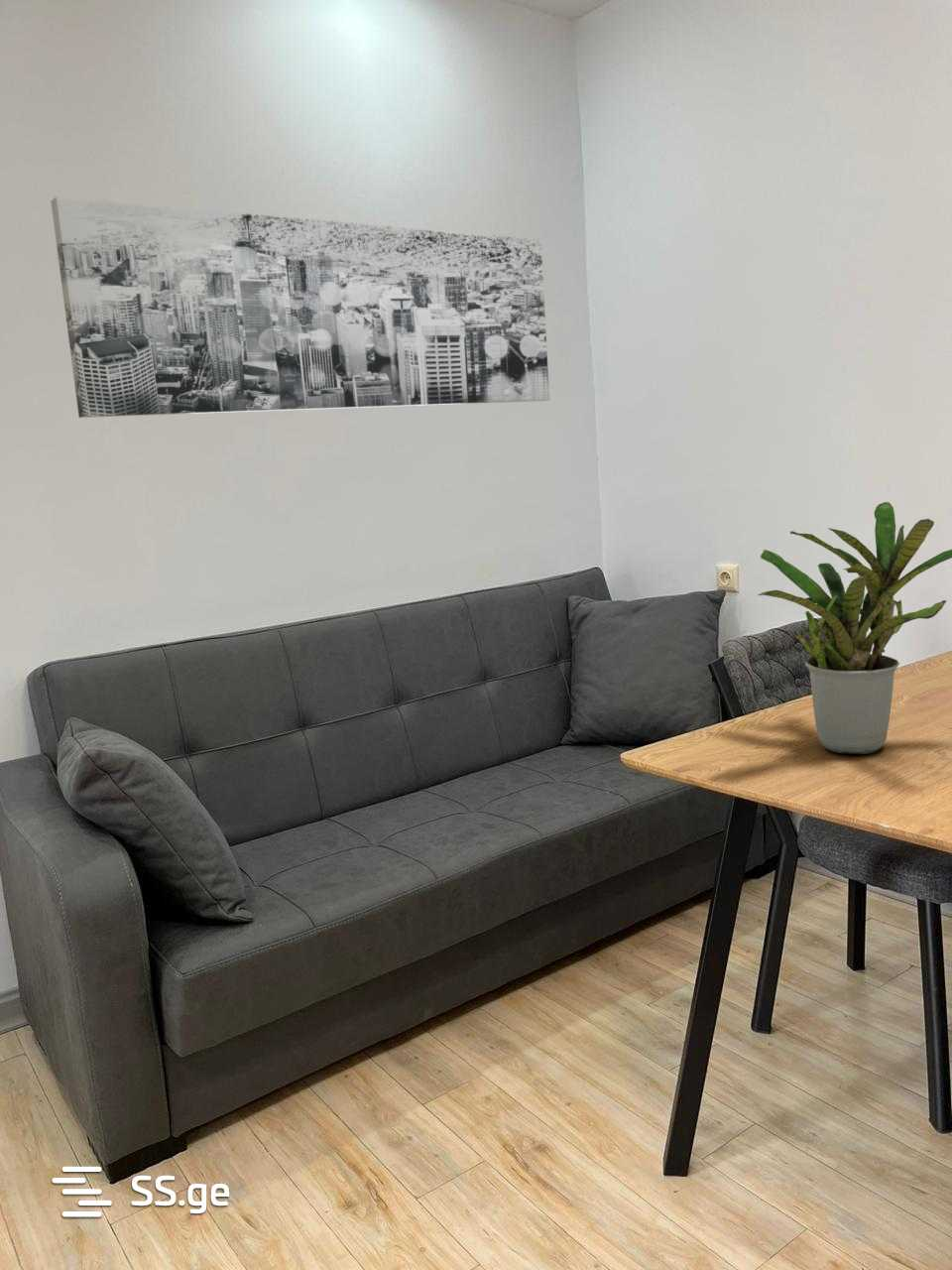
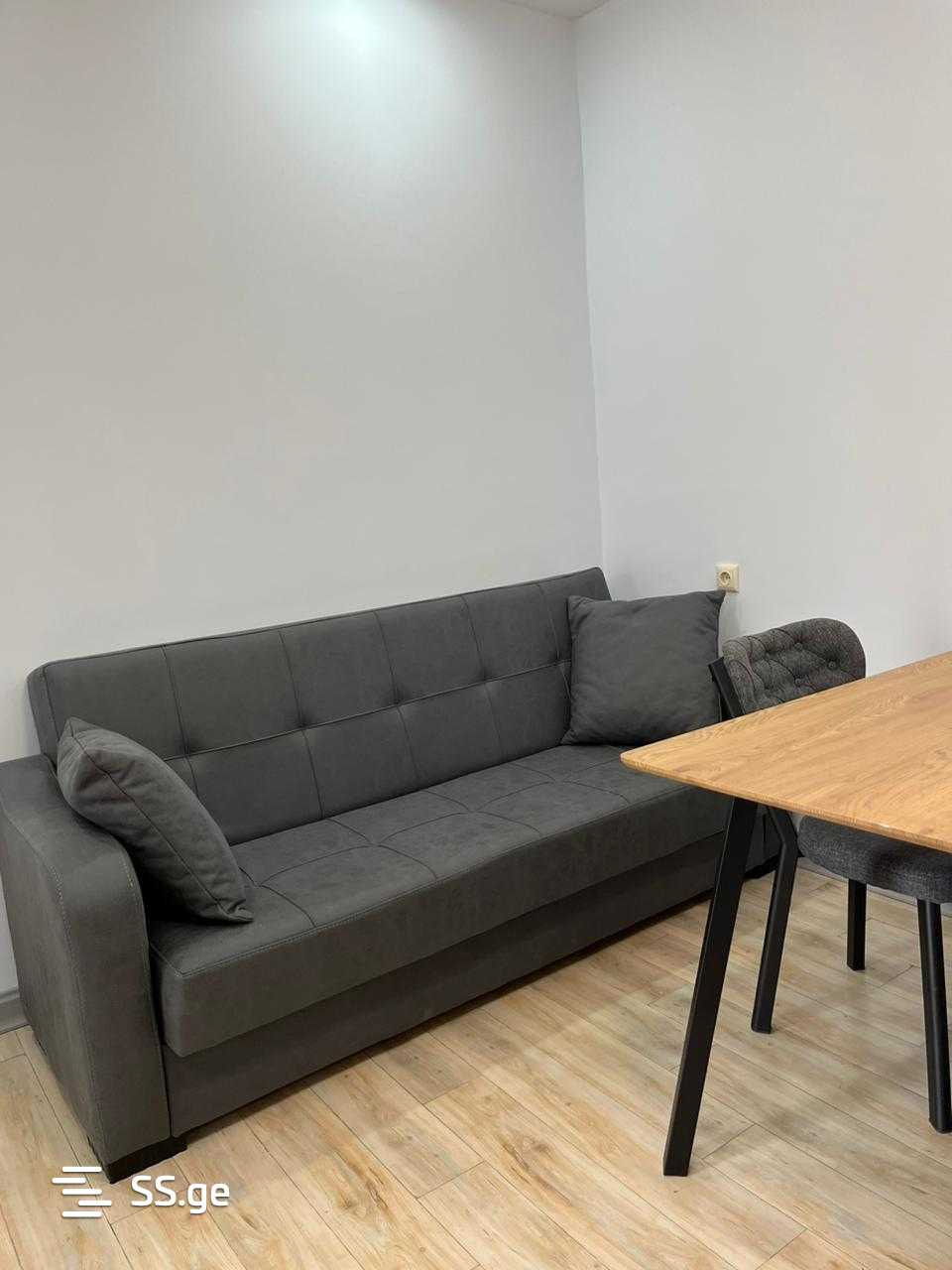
- wall art (340, 317)
- potted plant (867, 628)
